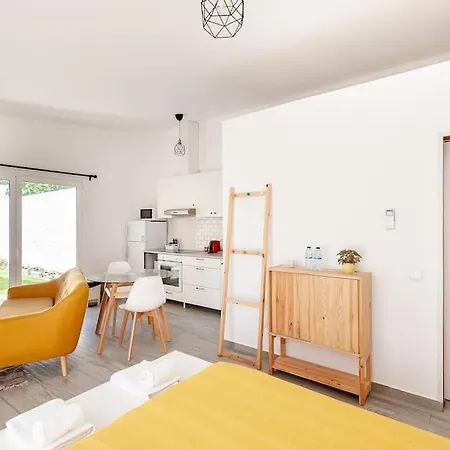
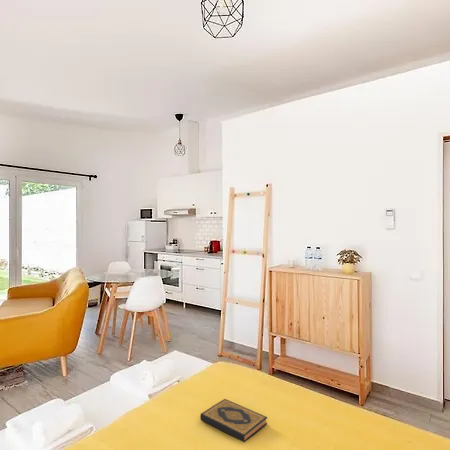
+ hardback book (233, 418)
